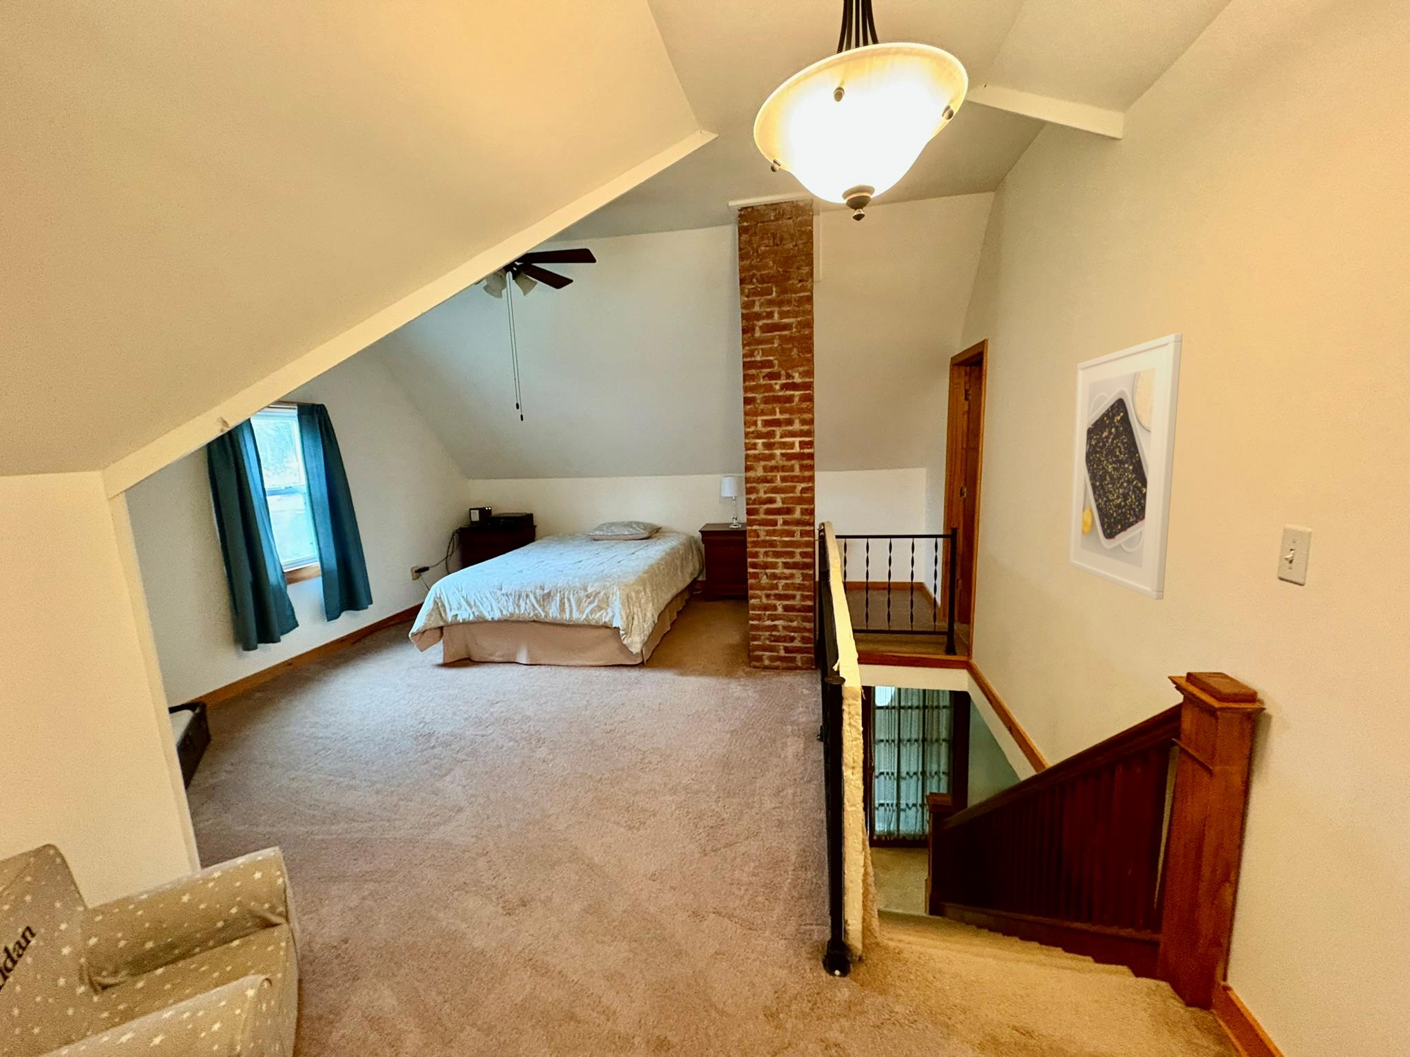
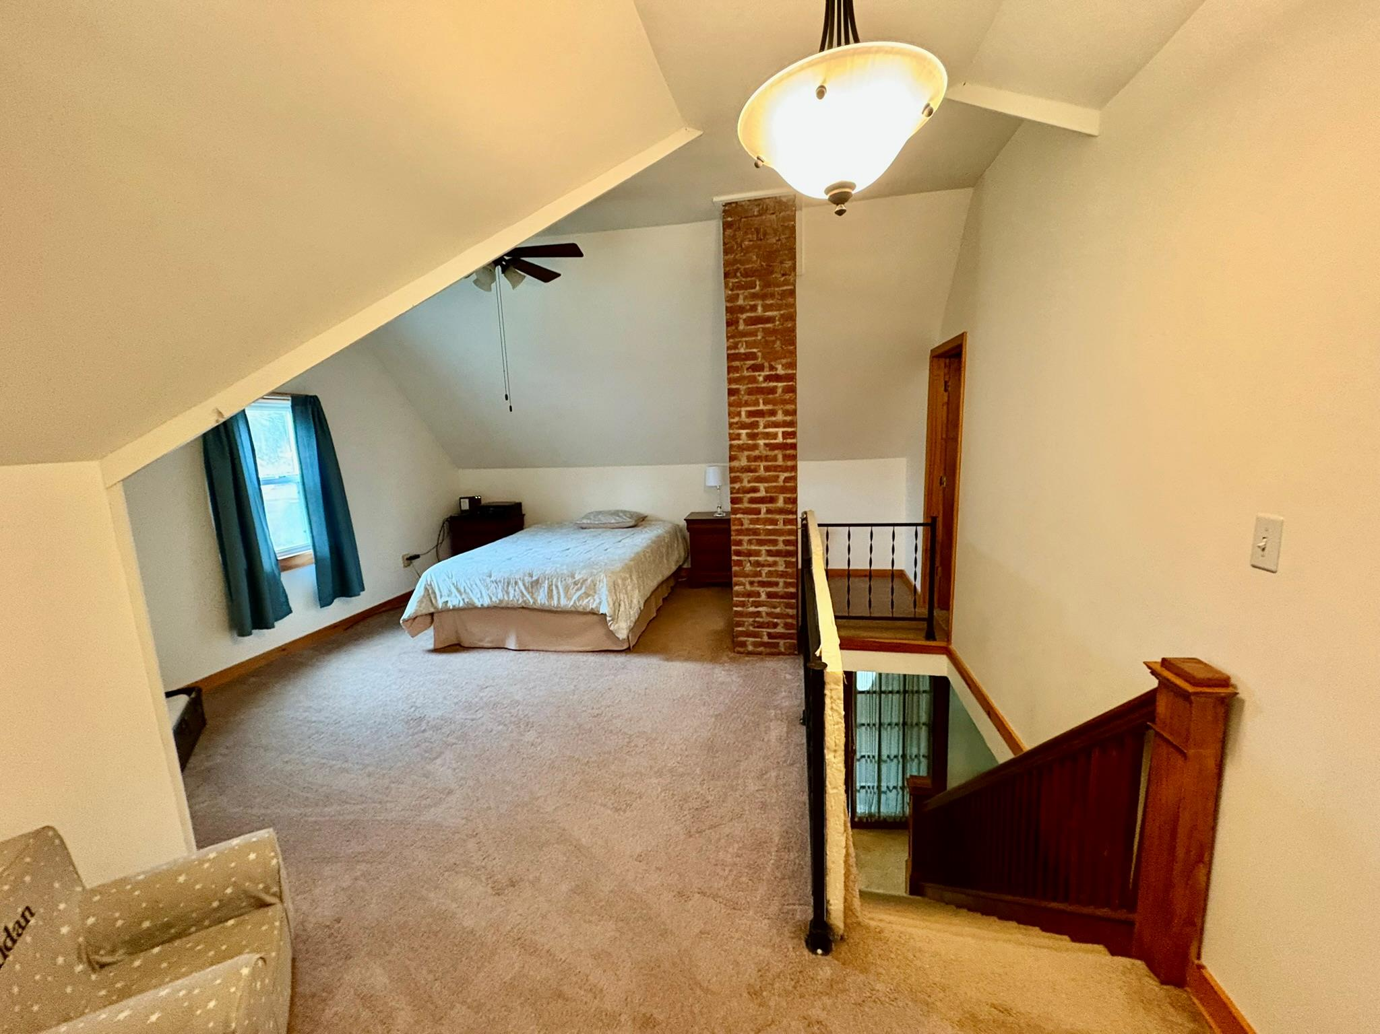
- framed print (1115, 467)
